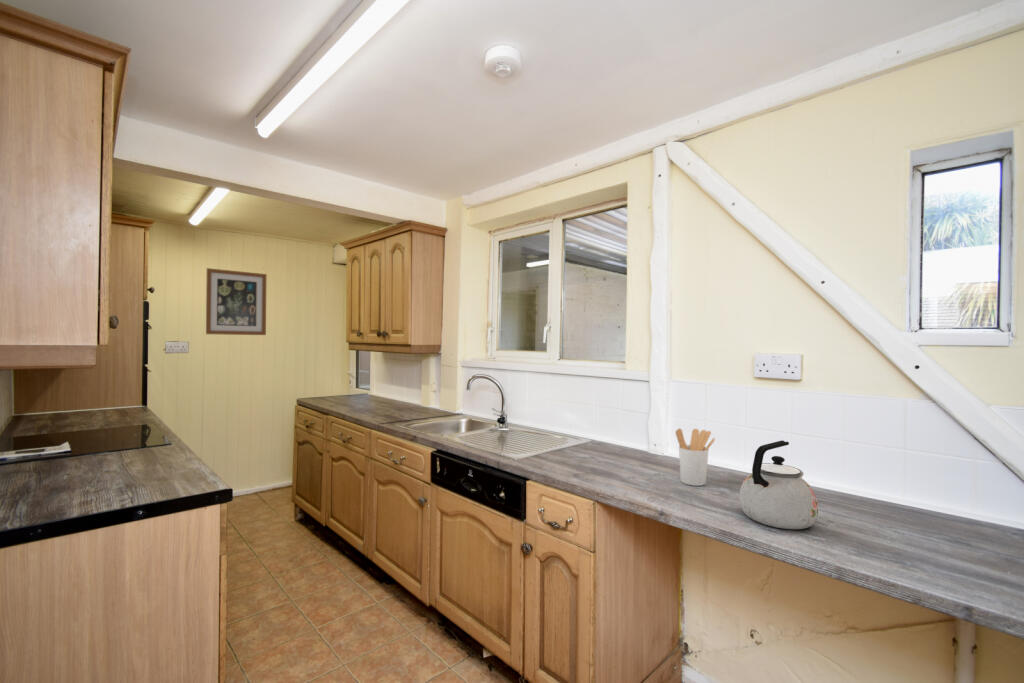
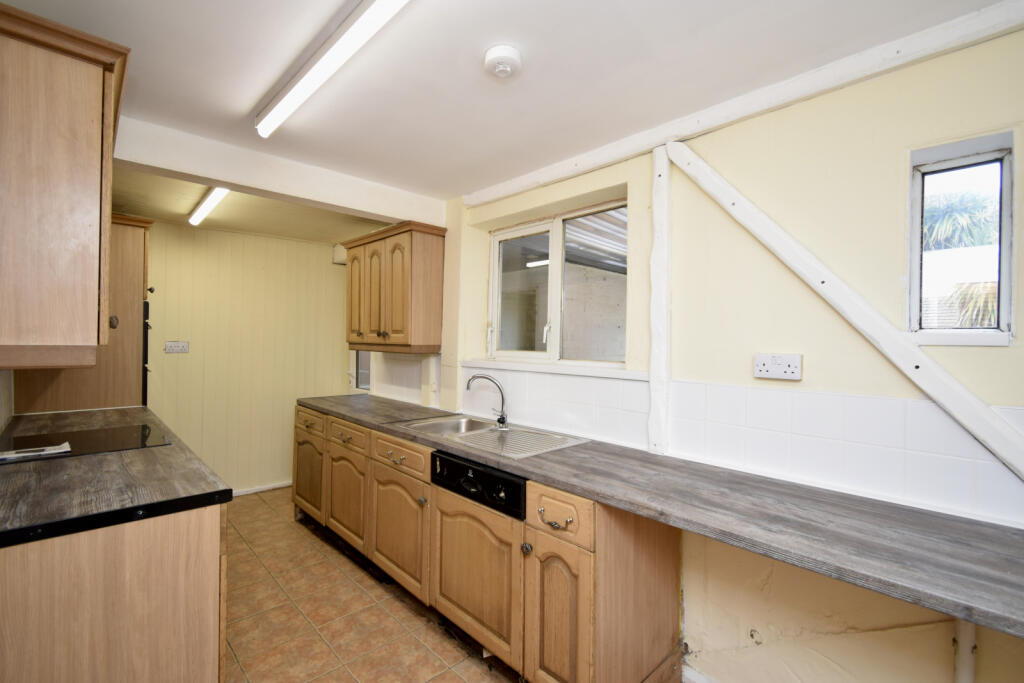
- utensil holder (695, 455)
- kettle (778, 481)
- wall art (237, 303)
